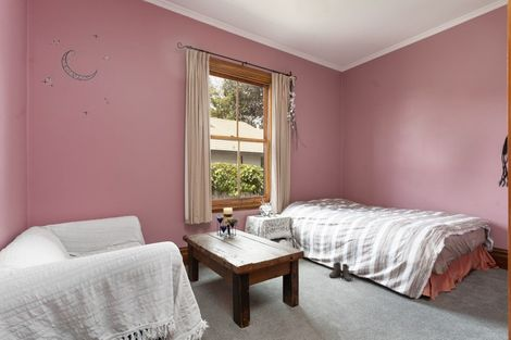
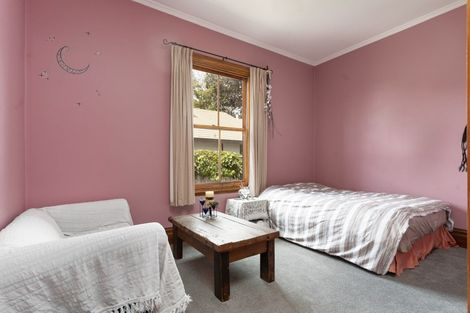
- boots (339, 270)
